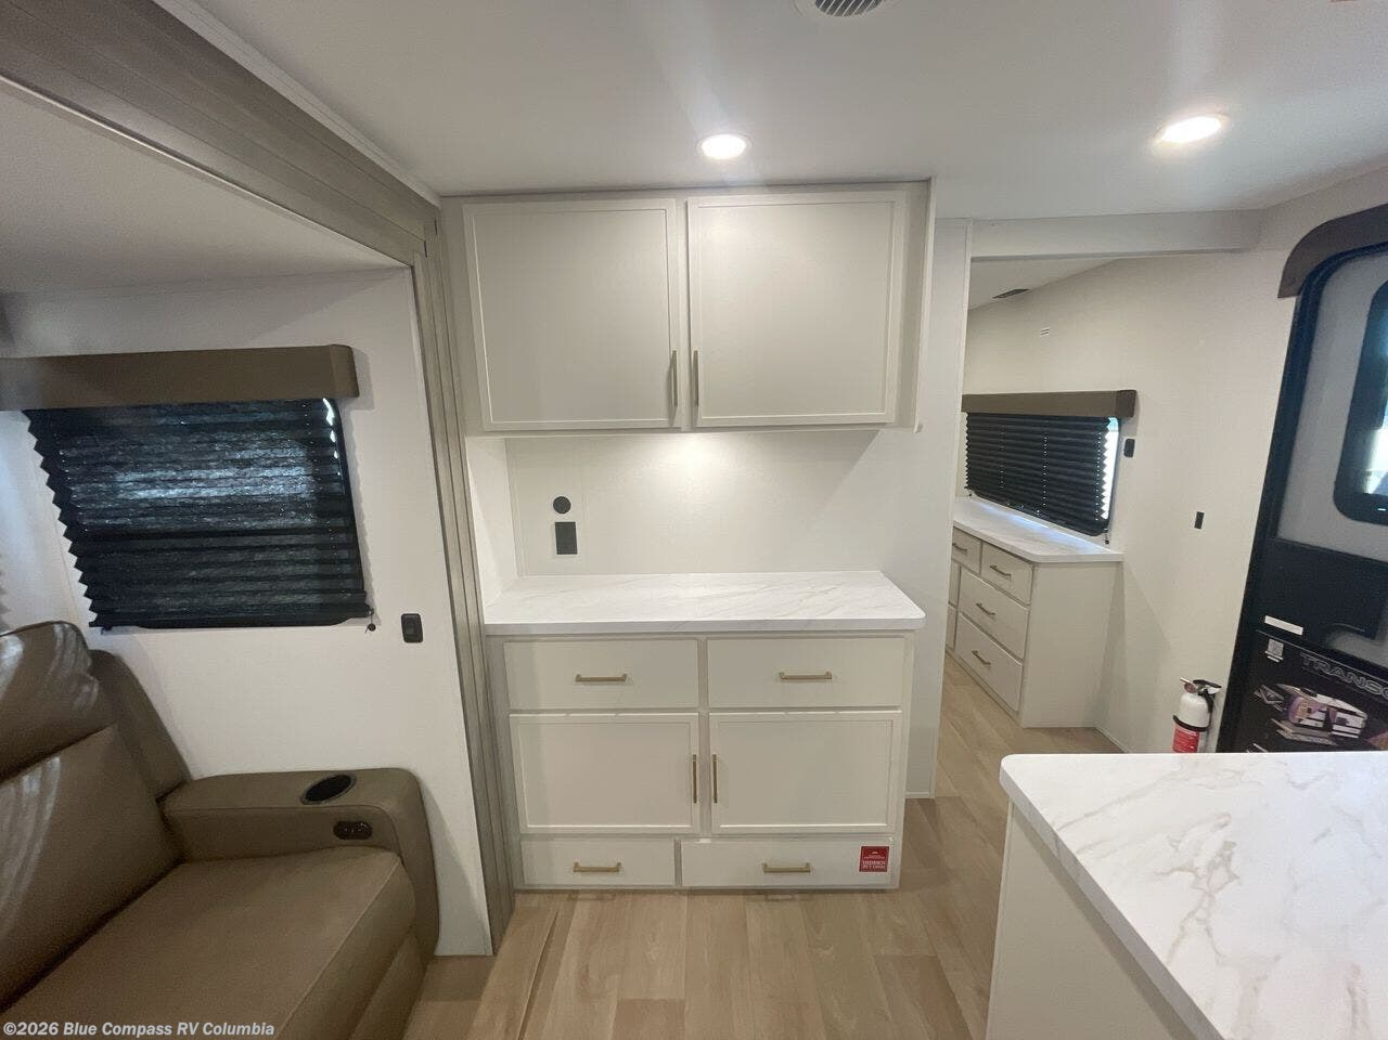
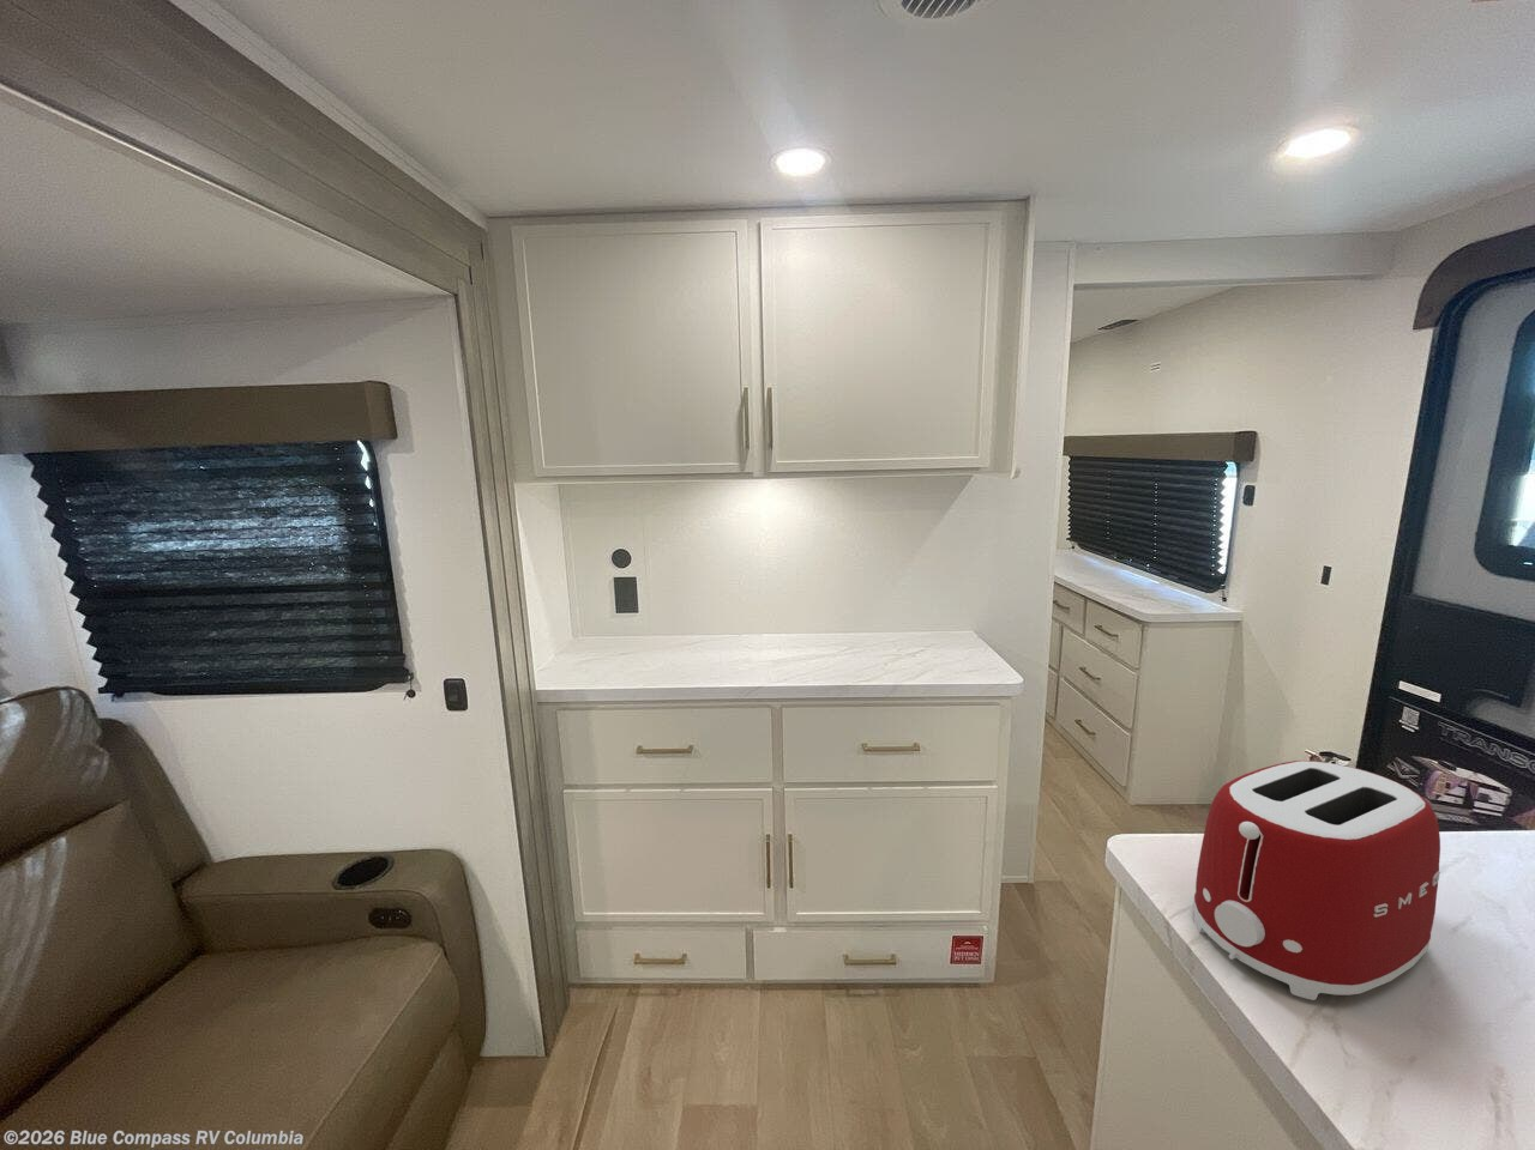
+ toaster (1310, 862)
